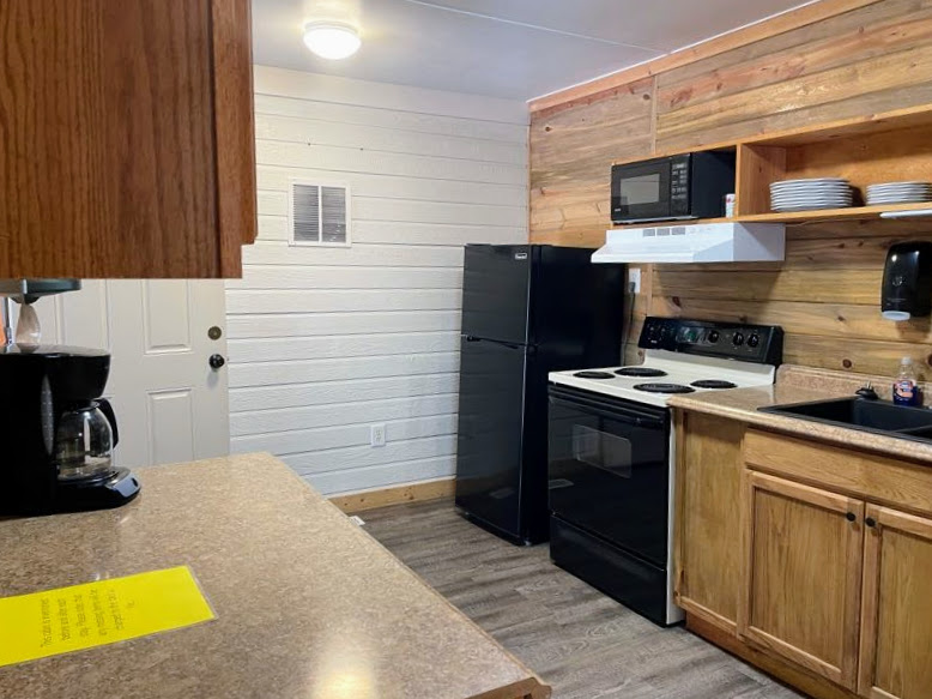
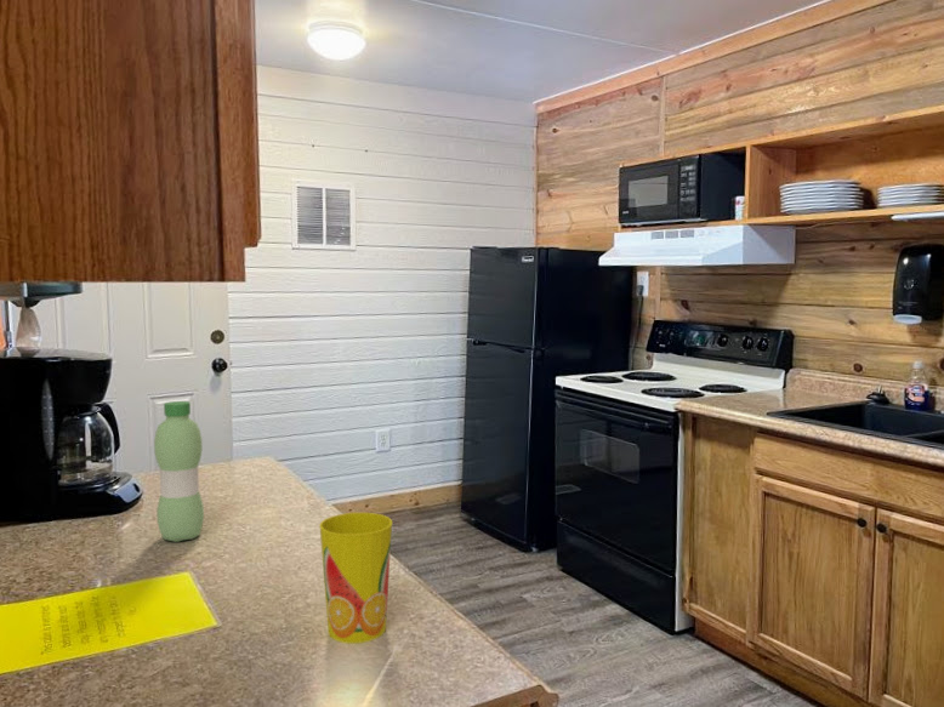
+ cup (357, 577)
+ water bottle (178, 471)
